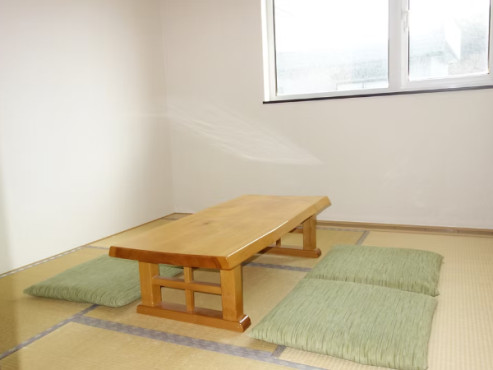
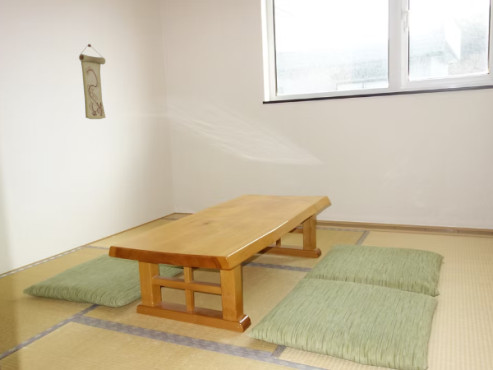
+ wall scroll (94, 81)
